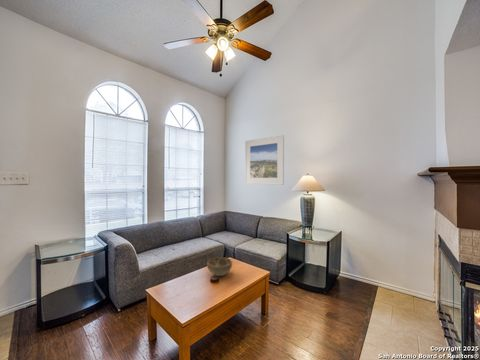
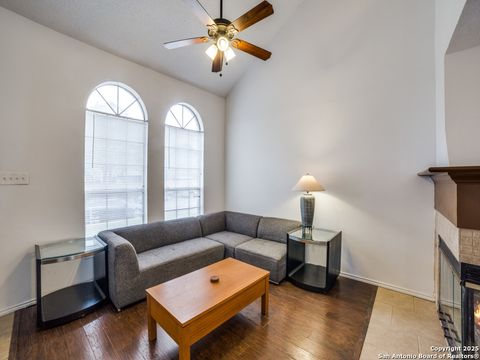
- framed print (263, 161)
- decorative bowl (219, 267)
